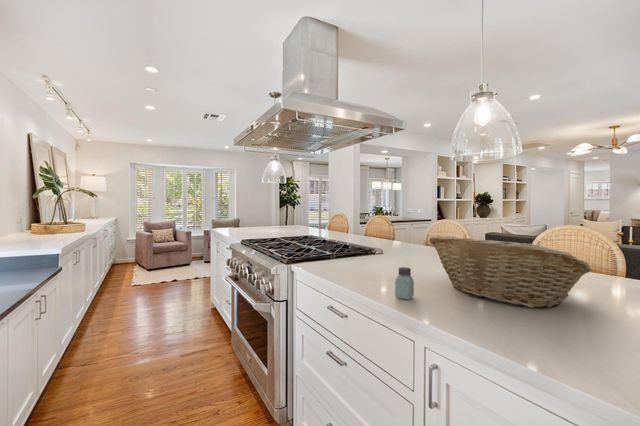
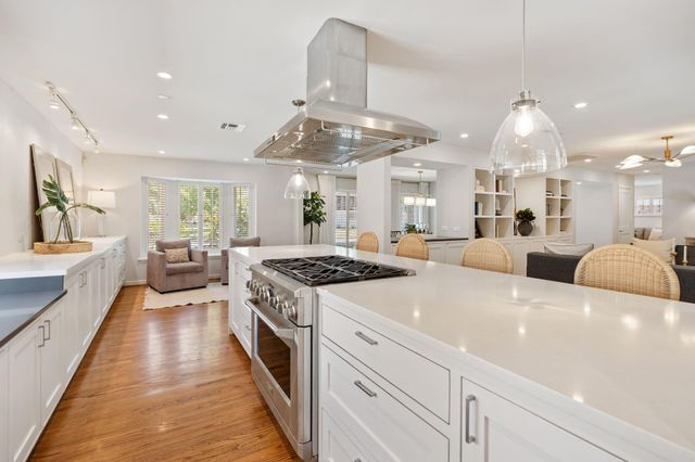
- fruit basket (498, 264)
- saltshaker (404, 282)
